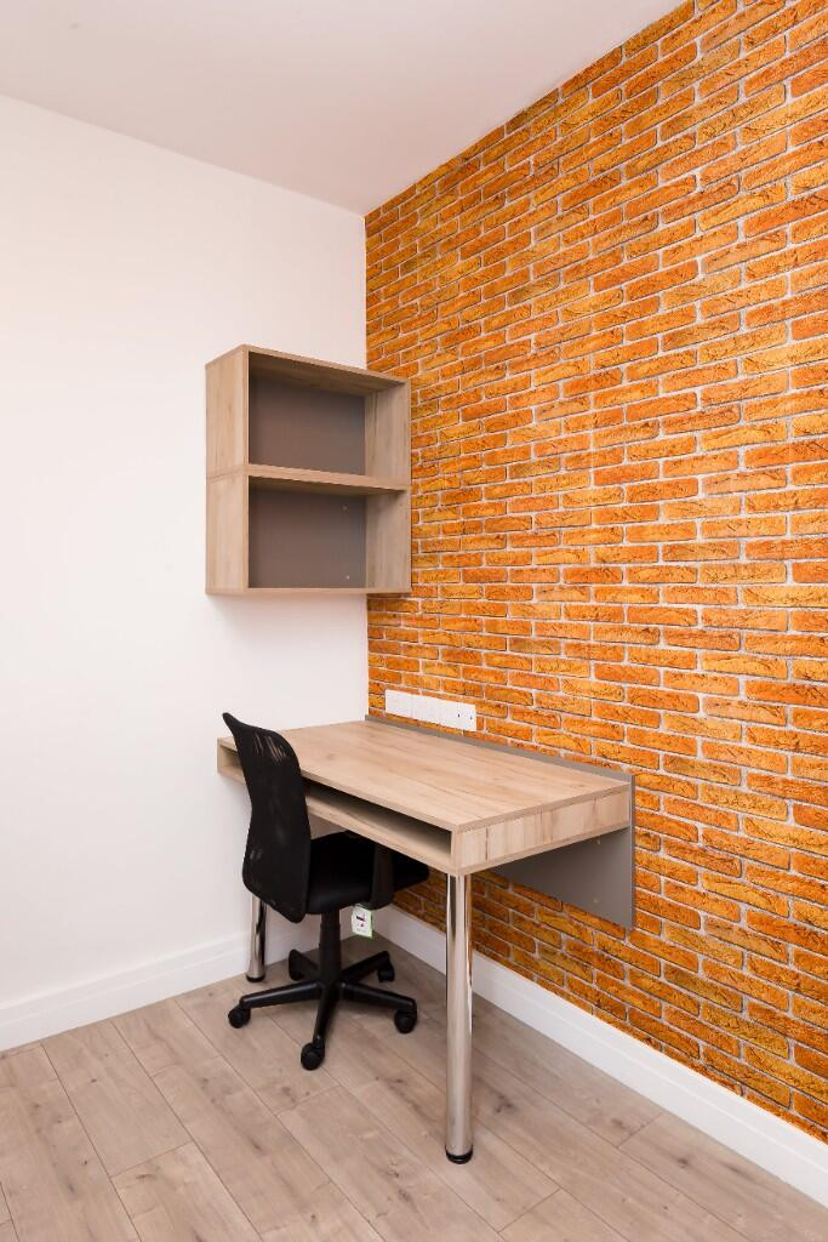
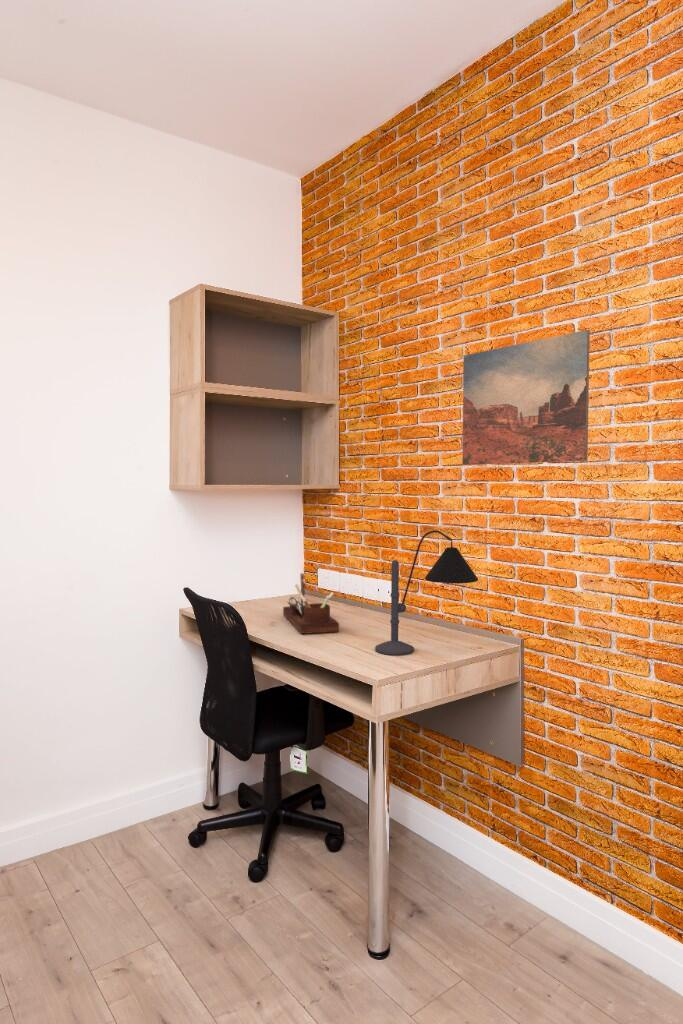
+ desk organizer (306, 601)
+ desk lamp (427, 580)
+ wall art (520, 403)
